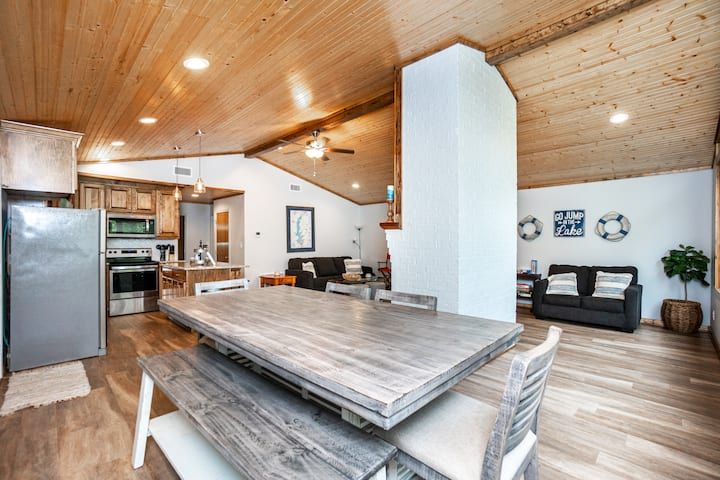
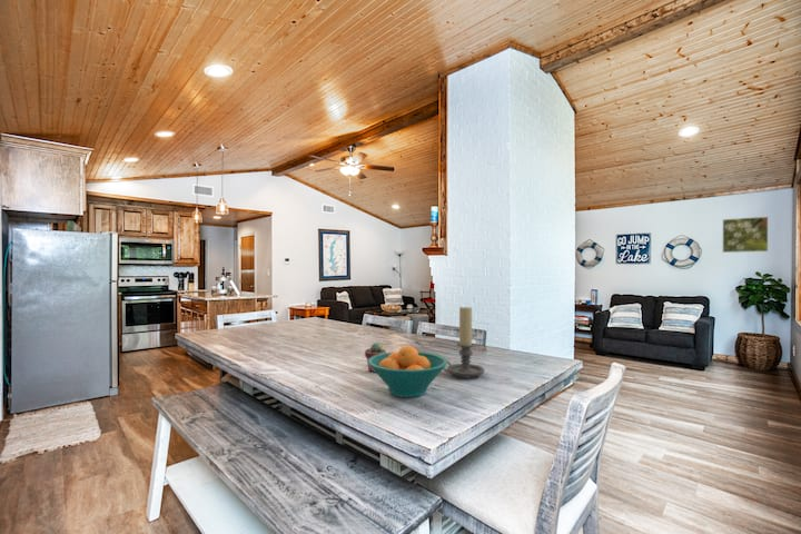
+ fruit bowl (407, 368)
+ candle holder (462, 339)
+ potted succulent (375, 355)
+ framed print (744, 235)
